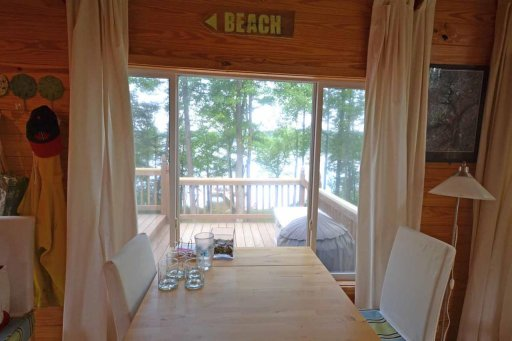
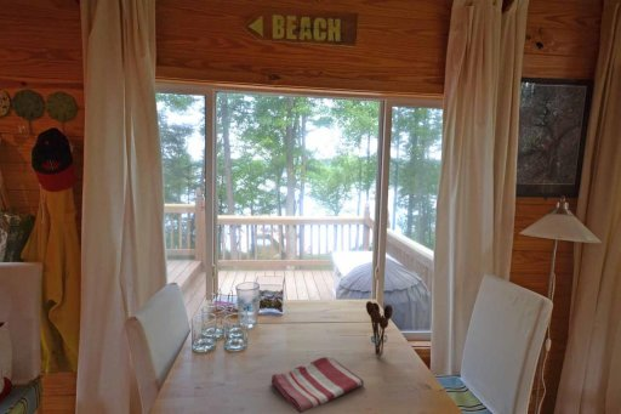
+ utensil holder (377, 328)
+ dish towel (317, 380)
